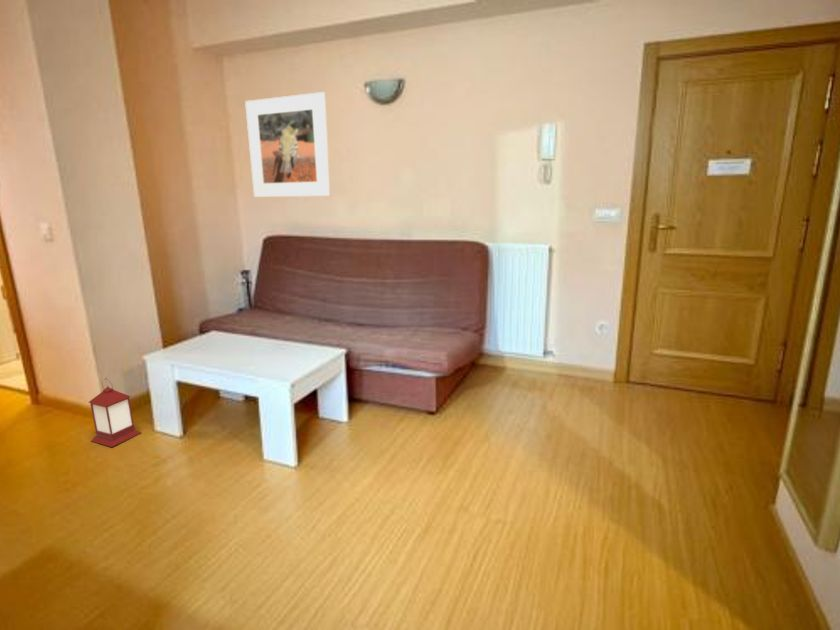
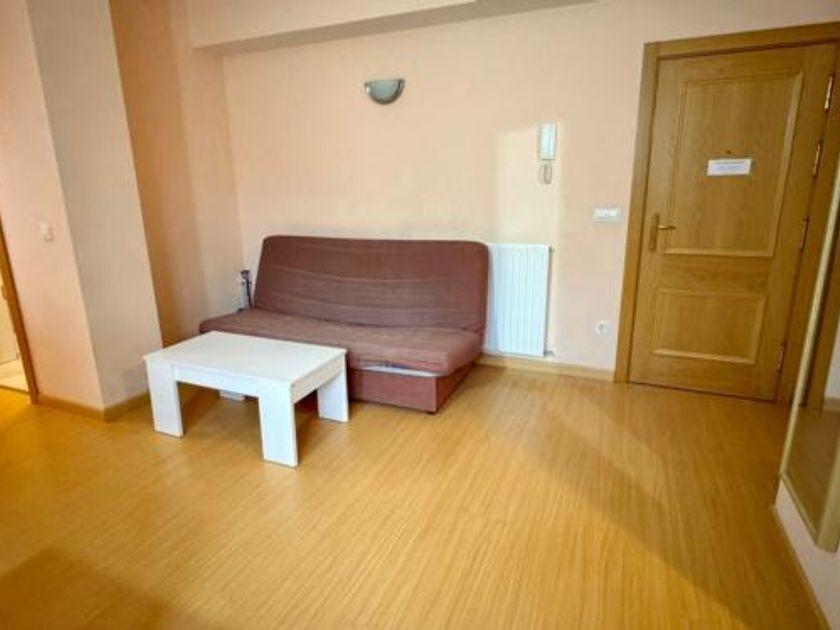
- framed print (287, 147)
- lantern (111, 407)
